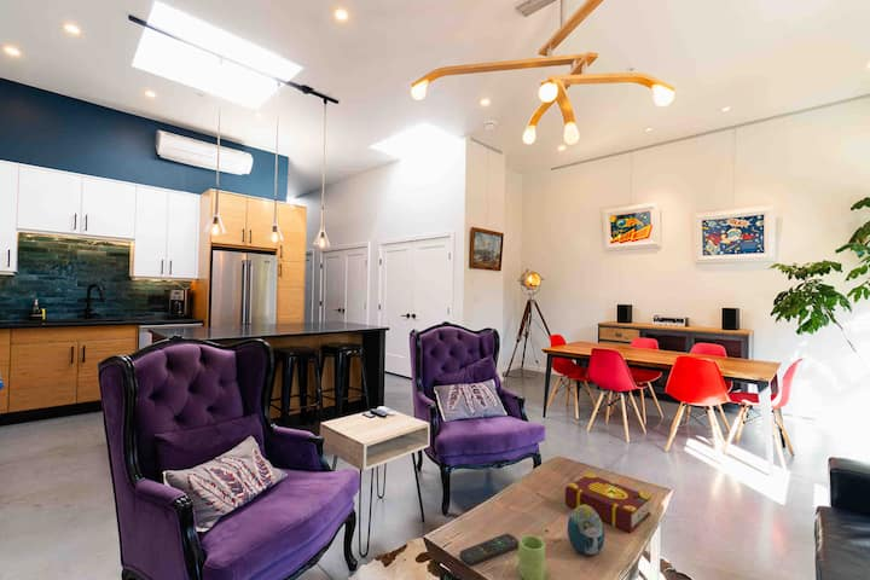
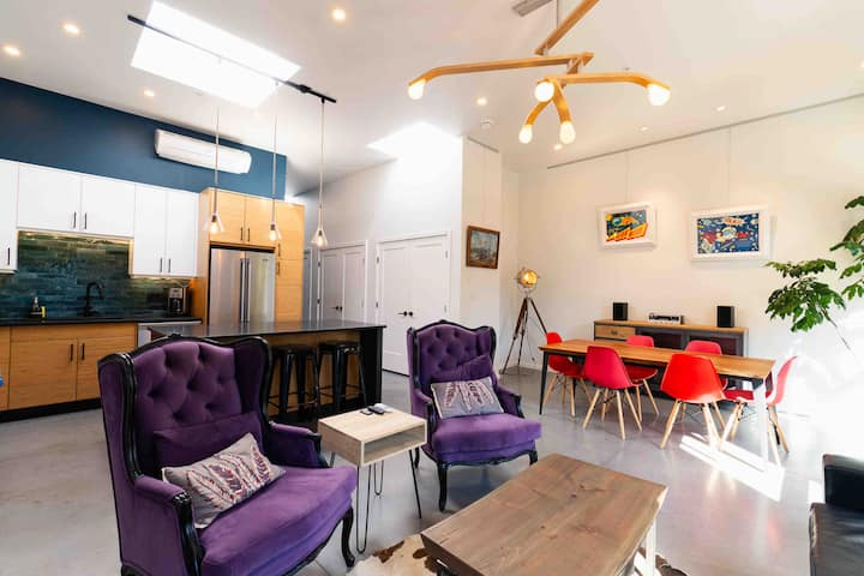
- mug (534, 555)
- decorative egg (585, 527)
- book (608, 500)
- remote control (489, 549)
